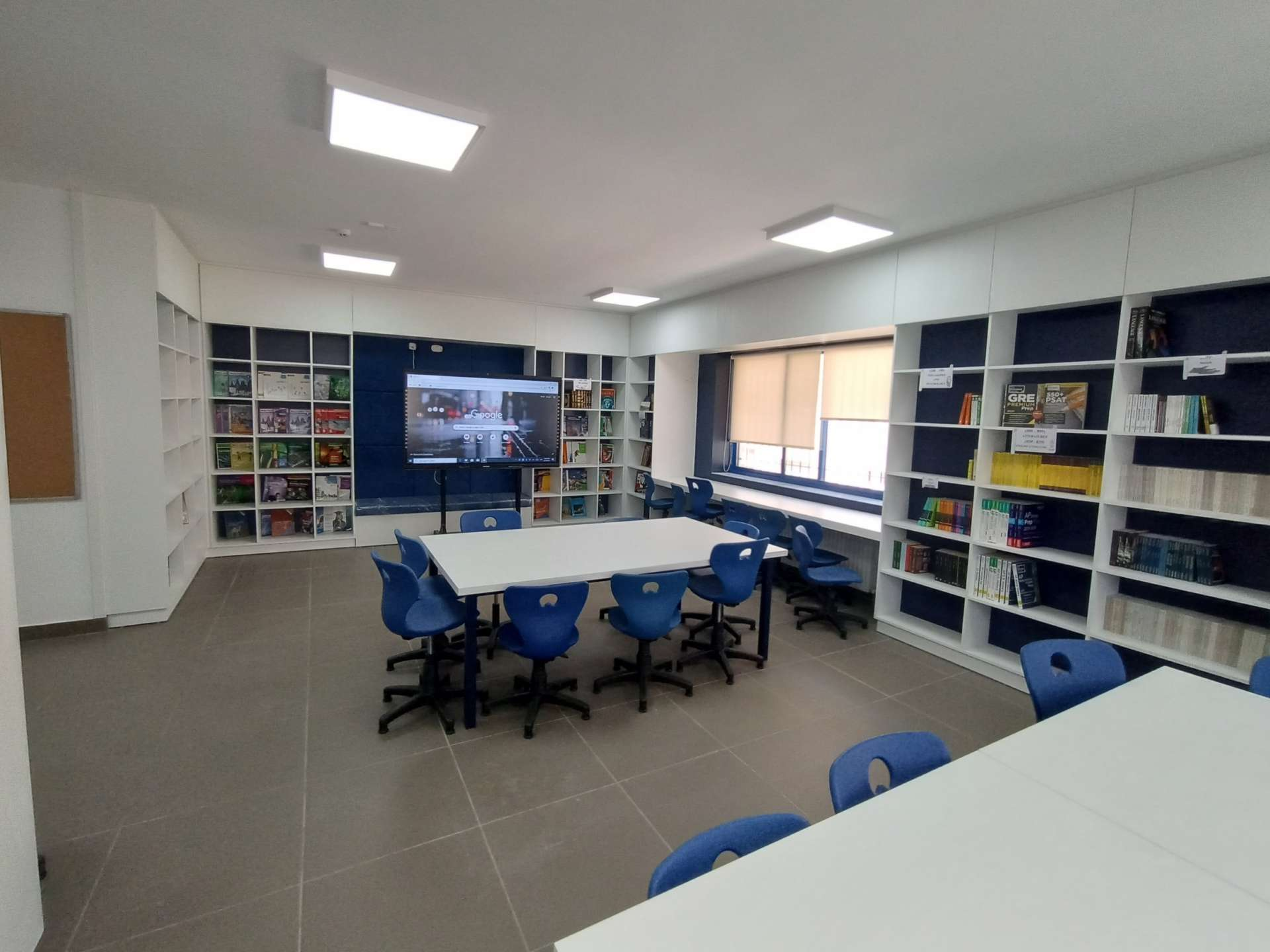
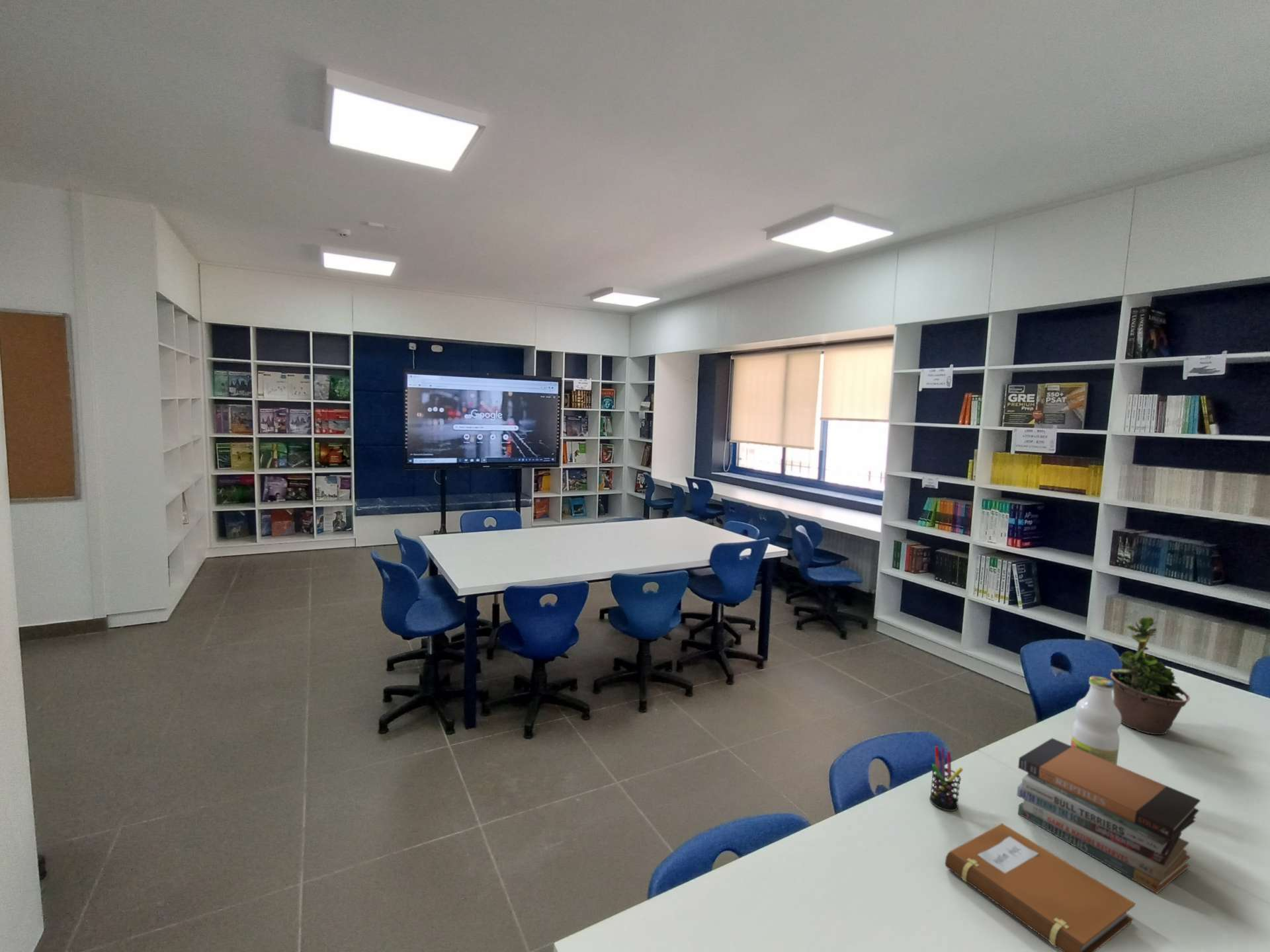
+ bottle (1095, 733)
+ potted plant (1151, 670)
+ book stack (1099, 807)
+ pen holder (942, 777)
+ notebook (1031, 883)
